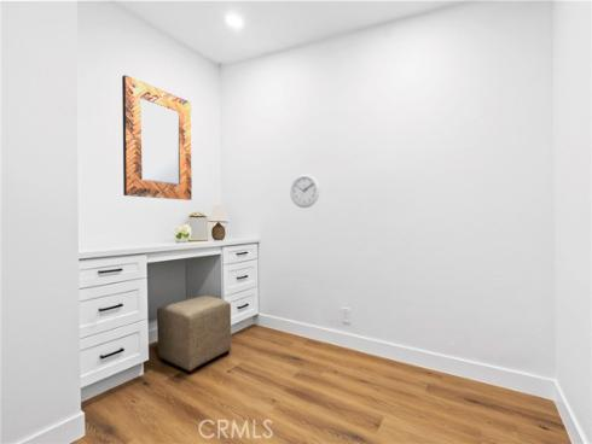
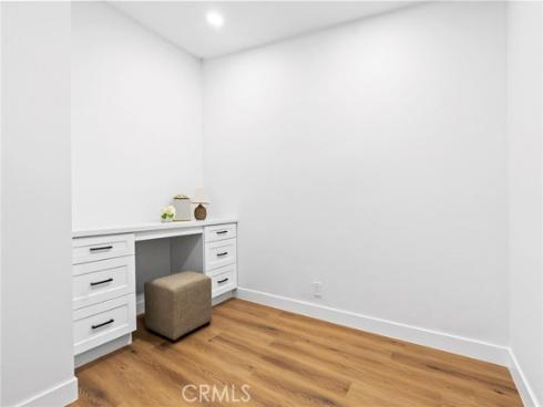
- home mirror (159, 144)
- wall clock (303, 191)
